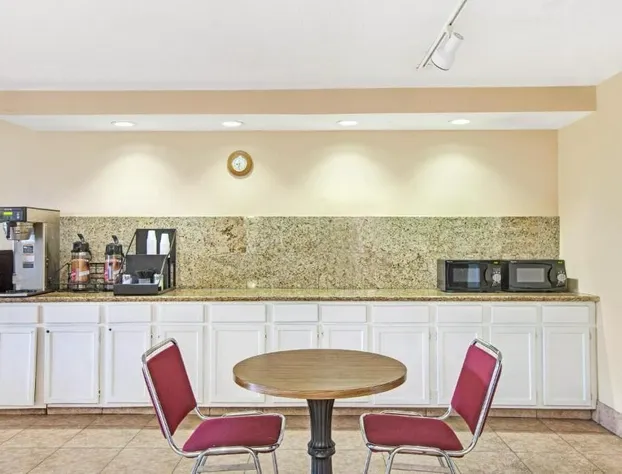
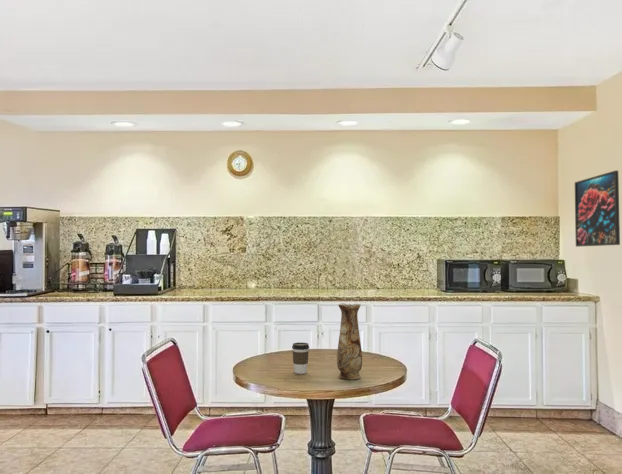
+ coffee cup (300, 358)
+ vase (349, 340)
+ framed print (595, 211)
